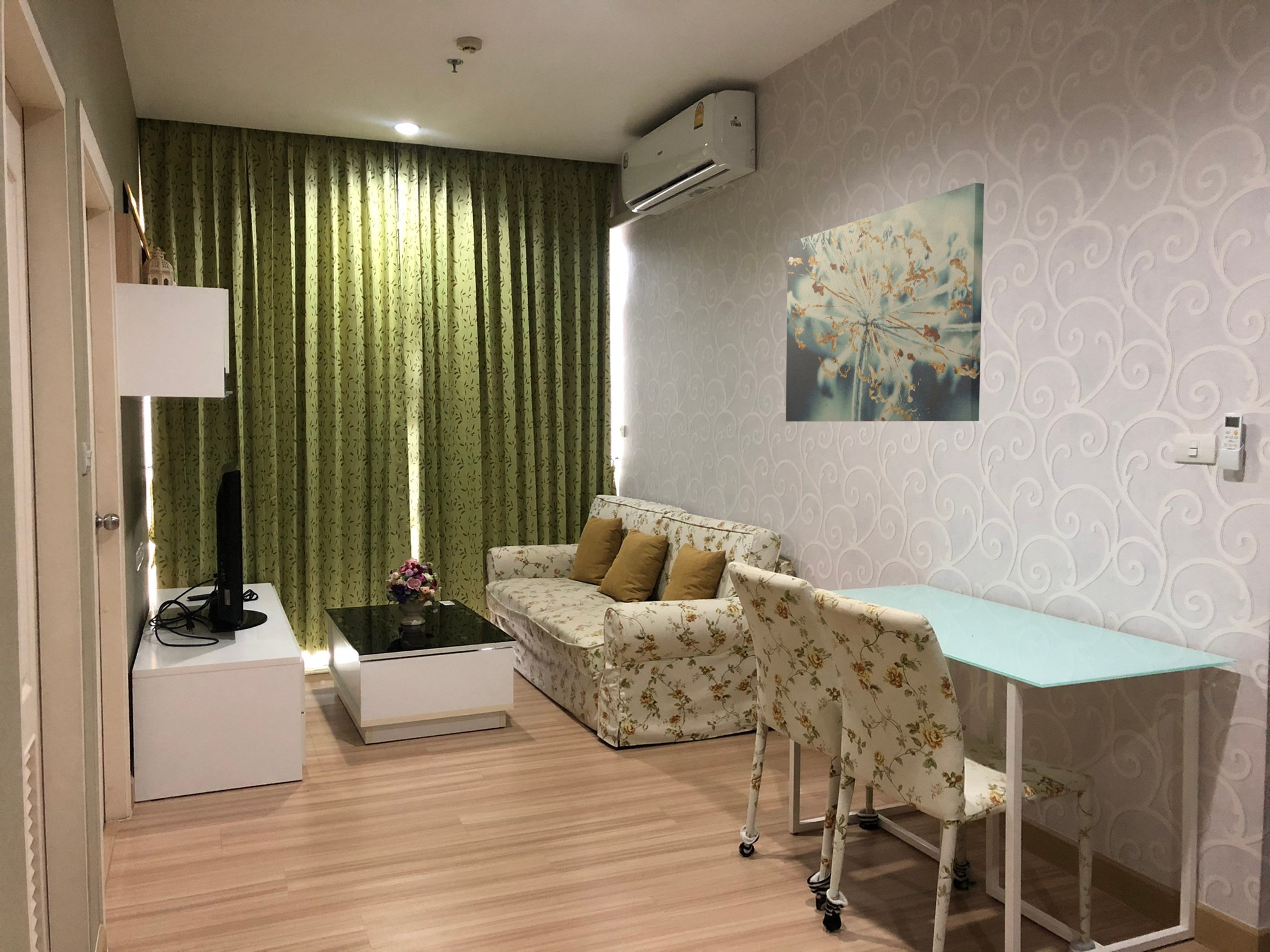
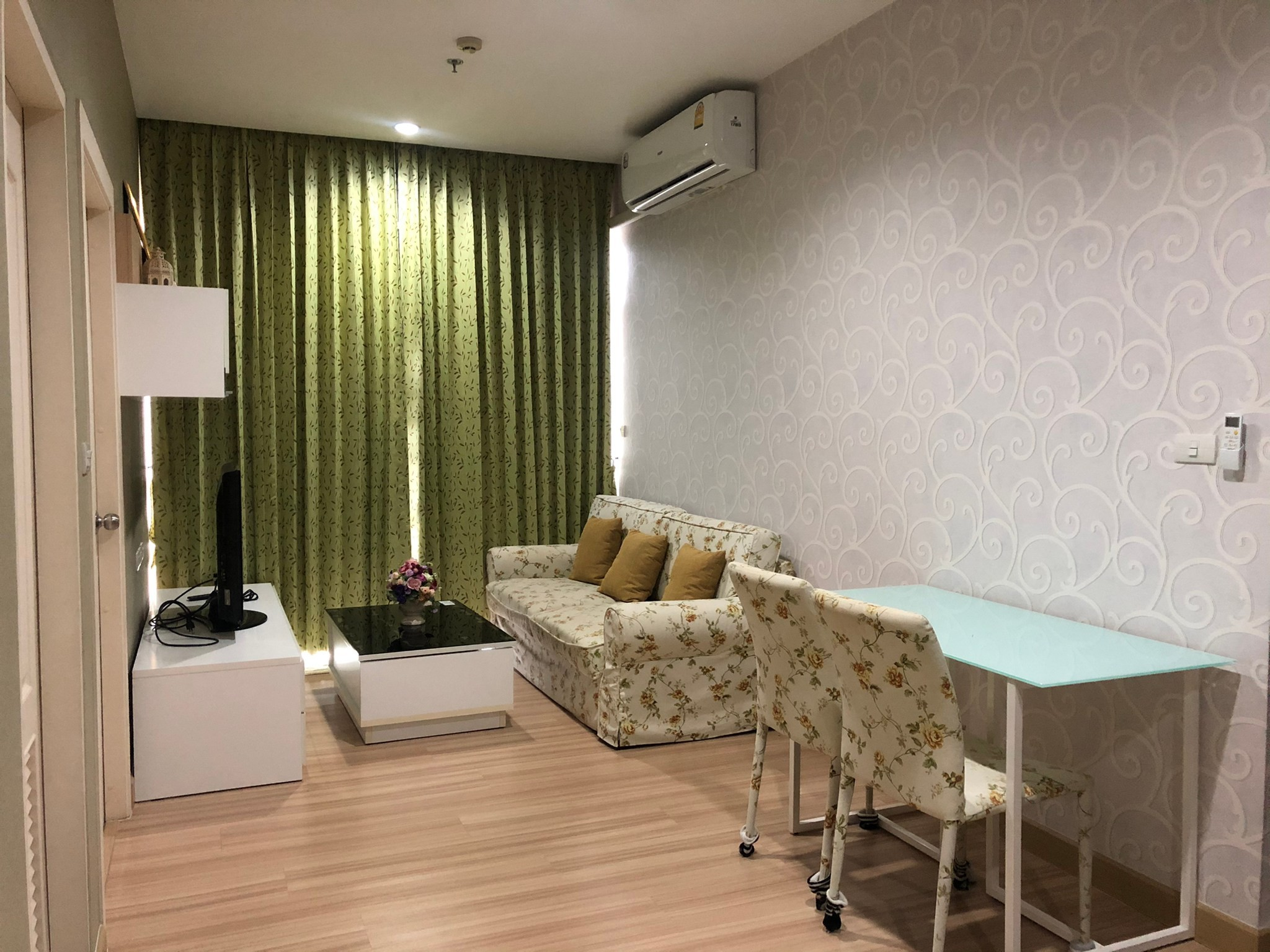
- wall art (870, 320)
